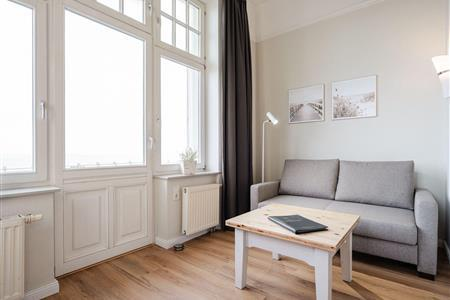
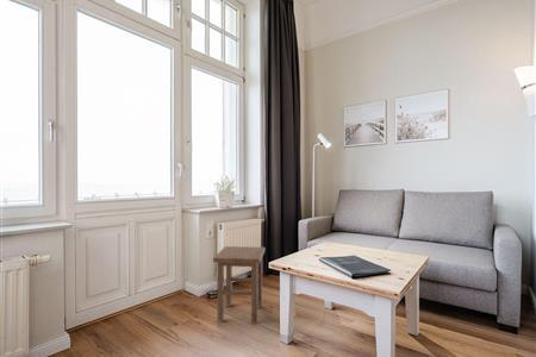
+ stool (241, 281)
